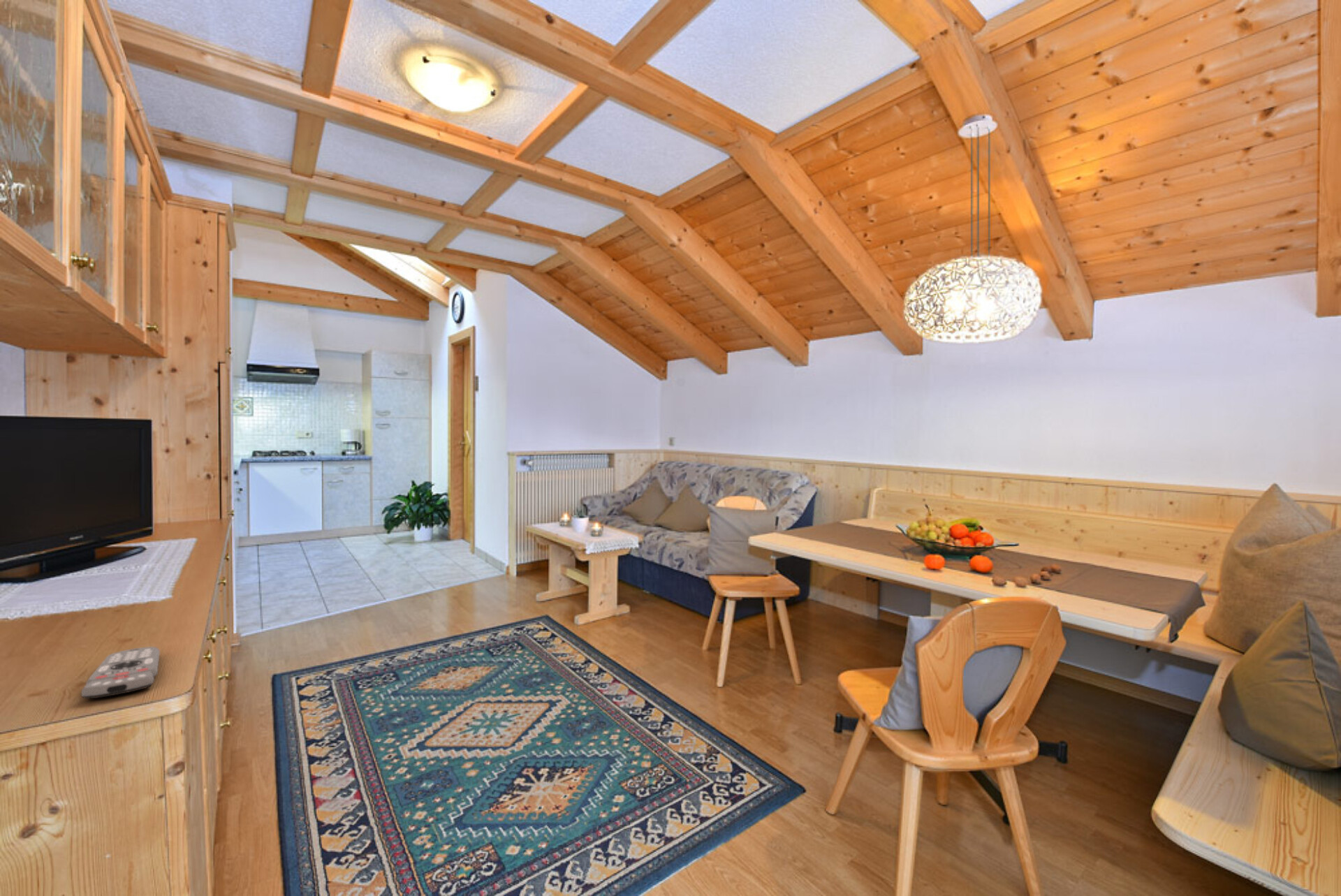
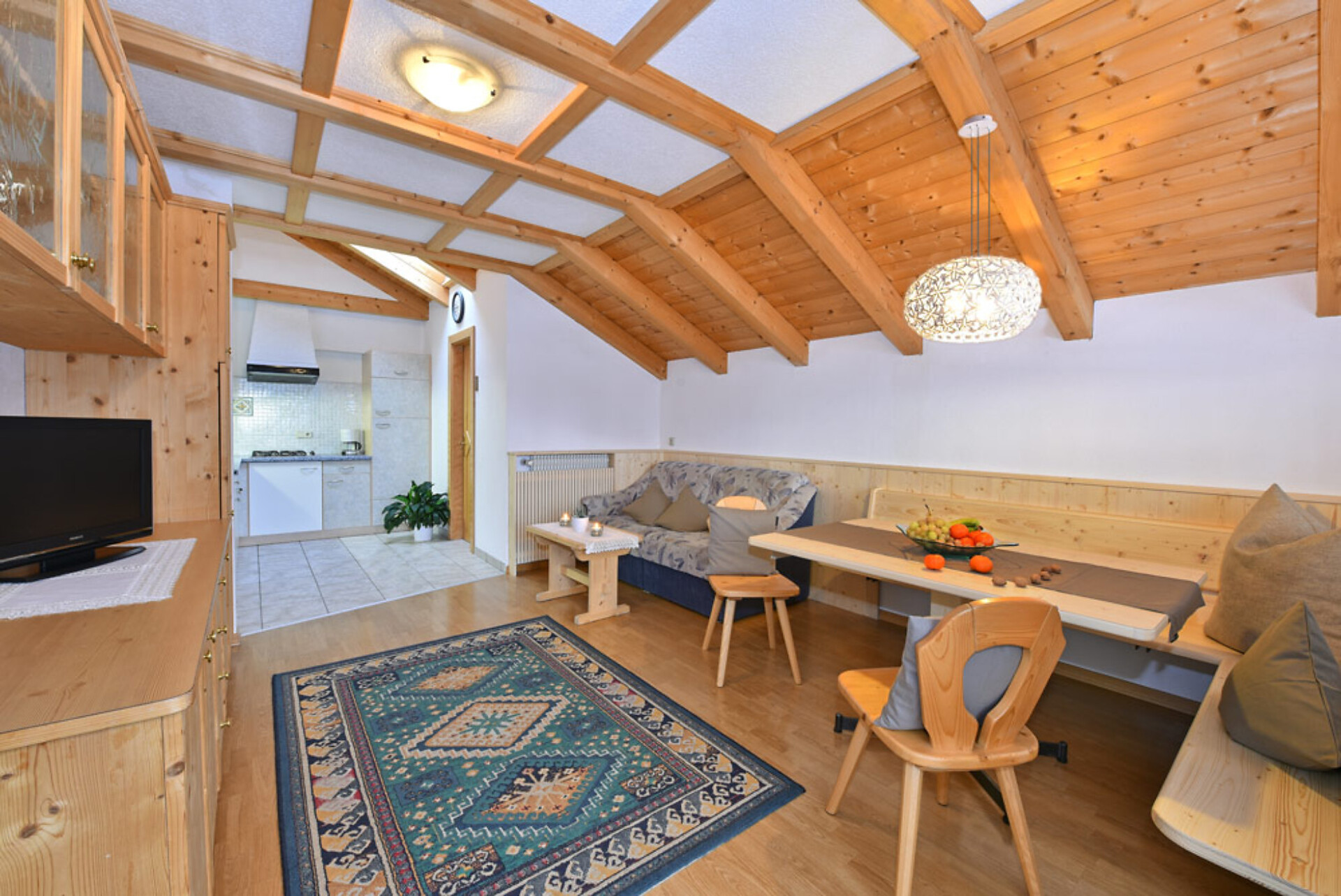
- remote control (126, 670)
